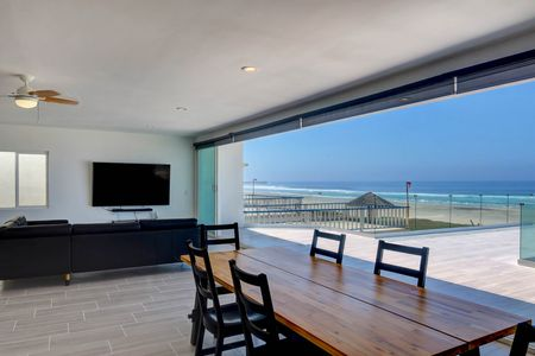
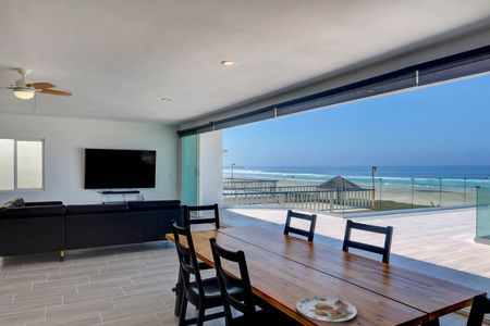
+ plate (326, 308)
